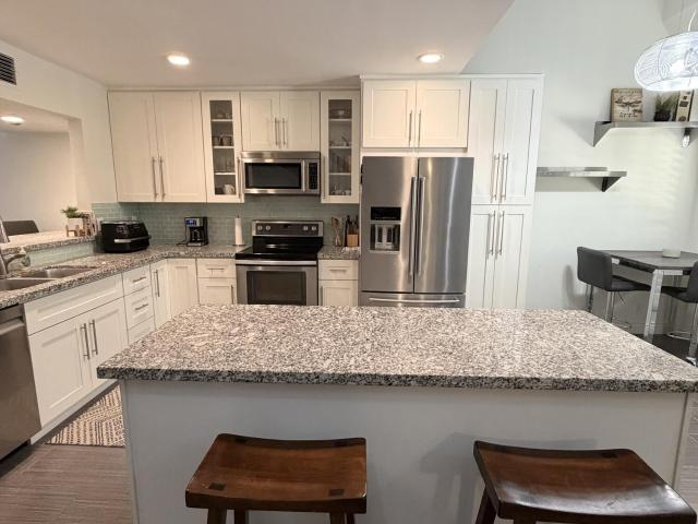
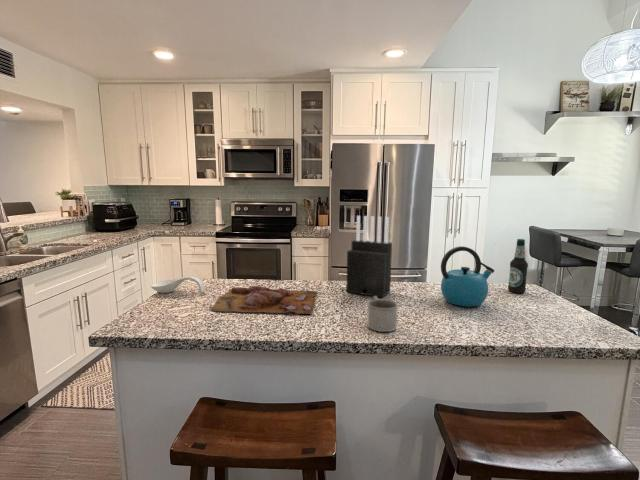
+ spoon rest (178, 283)
+ kettle (467, 274)
+ cutting board (266, 293)
+ mug (380, 313)
+ knife block (368, 255)
+ bottle (518, 265)
